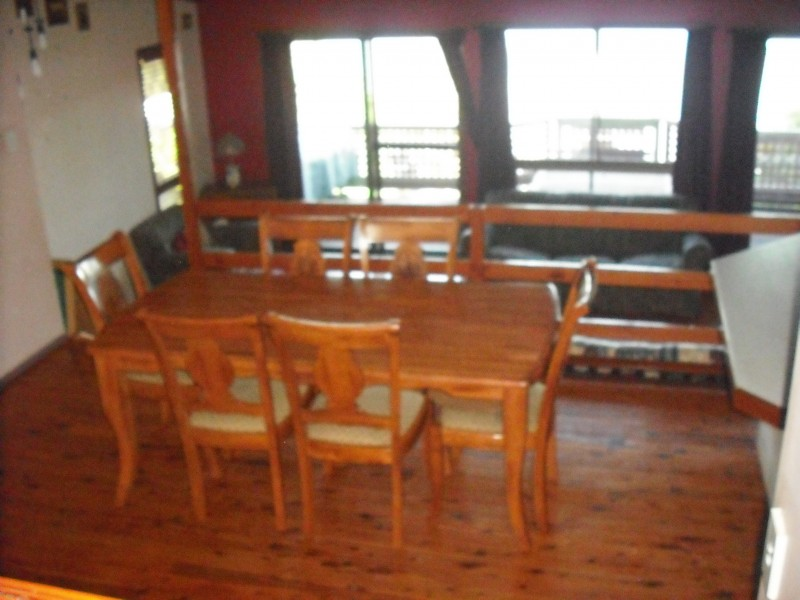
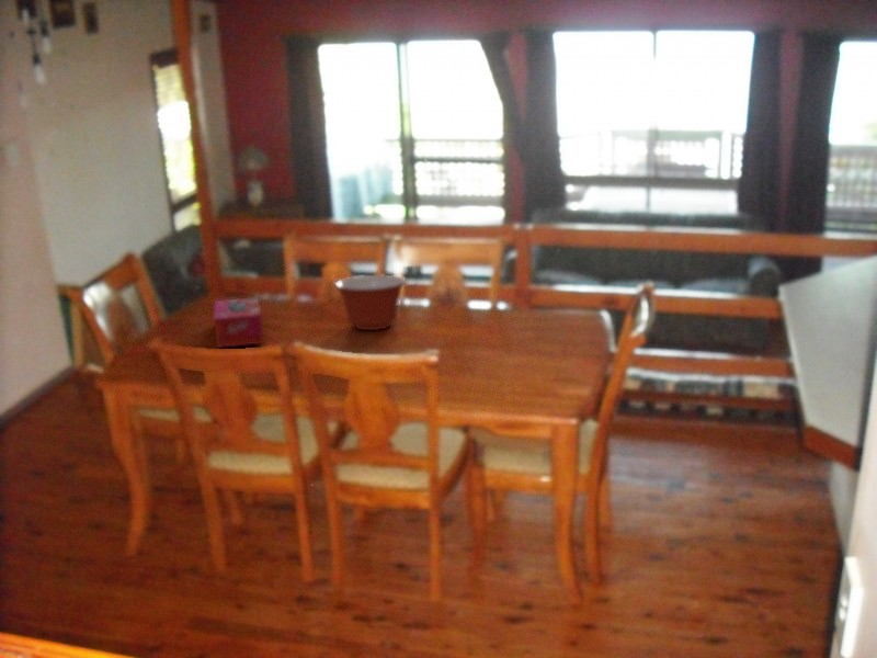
+ mixing bowl (372, 304)
+ tissue box (238, 320)
